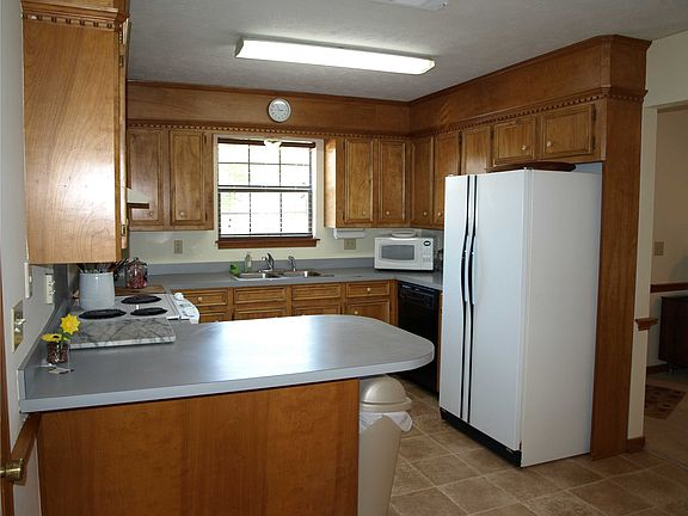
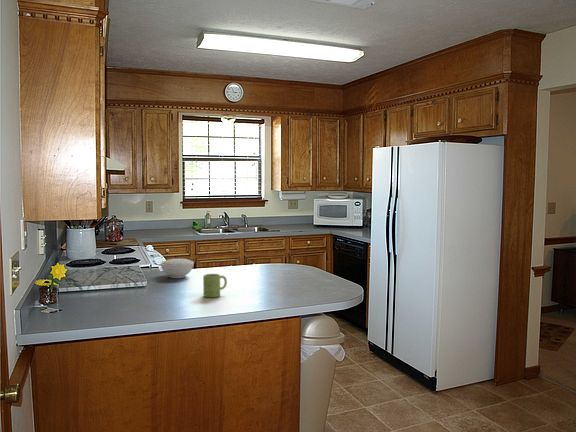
+ bowl (177, 267)
+ mug (215, 285)
